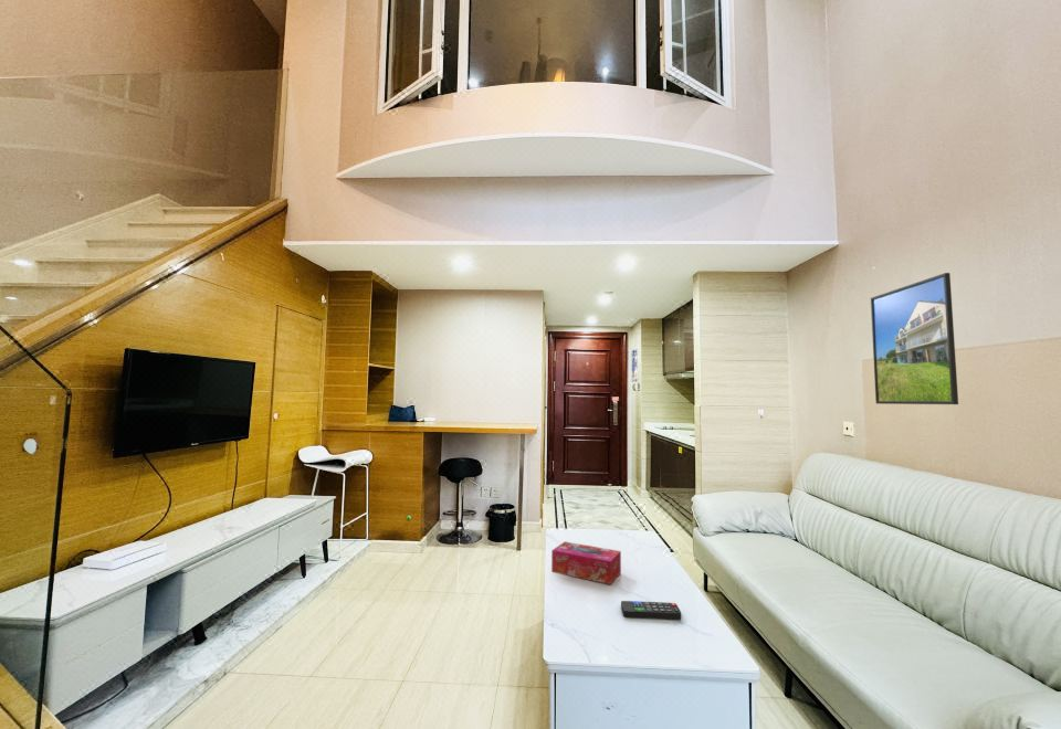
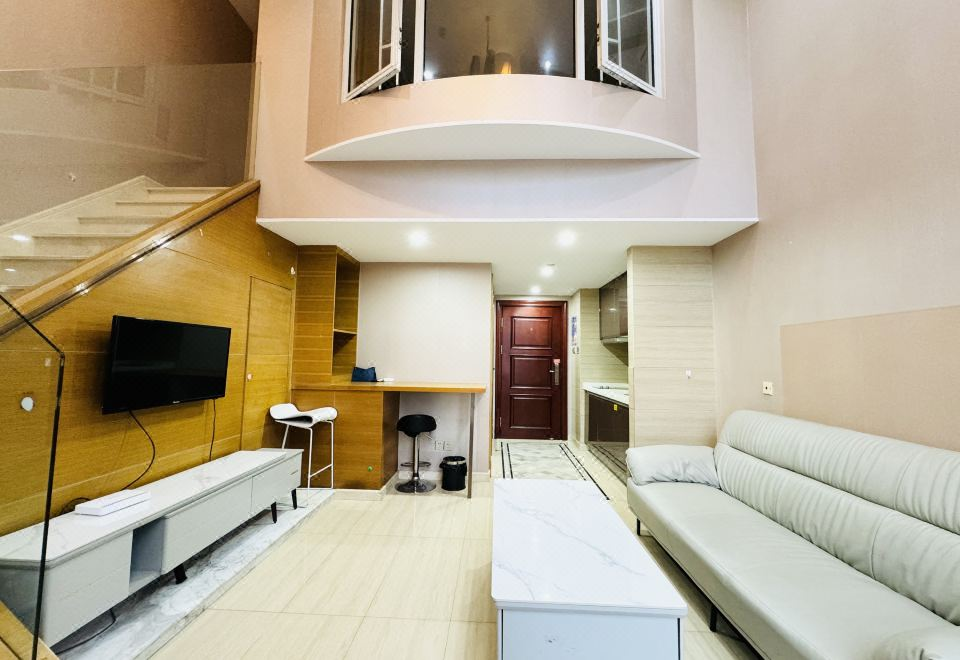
- remote control (650, 609)
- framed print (908, 345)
- tissue box (586, 561)
